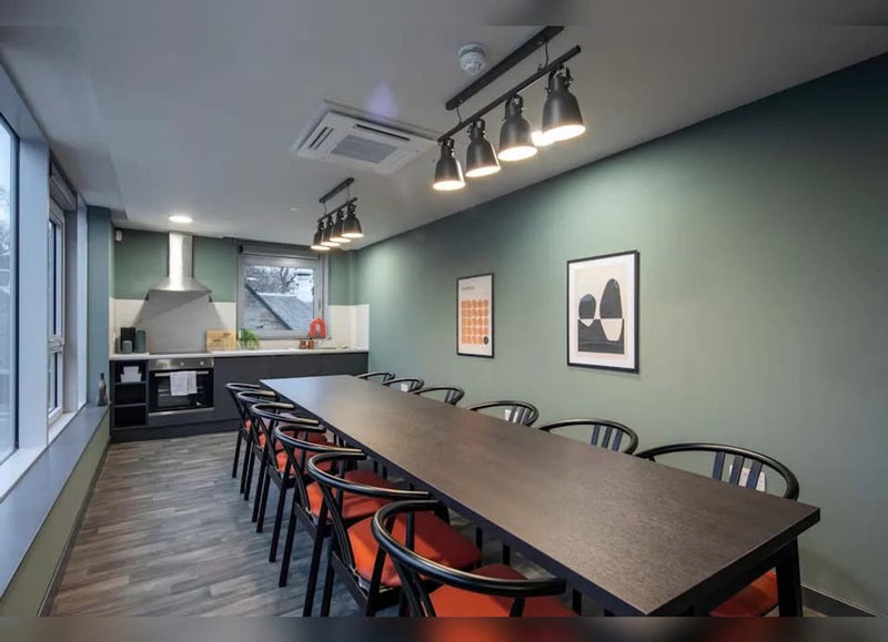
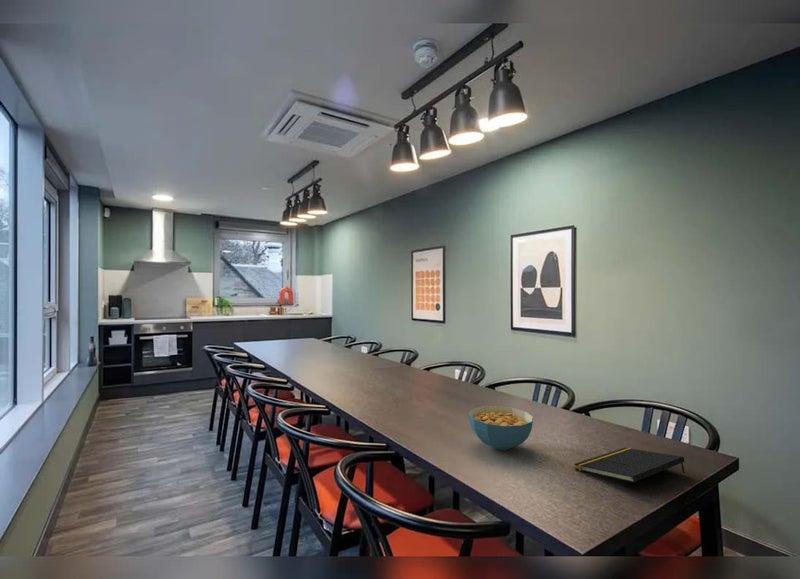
+ notepad (628, 463)
+ cereal bowl (500, 430)
